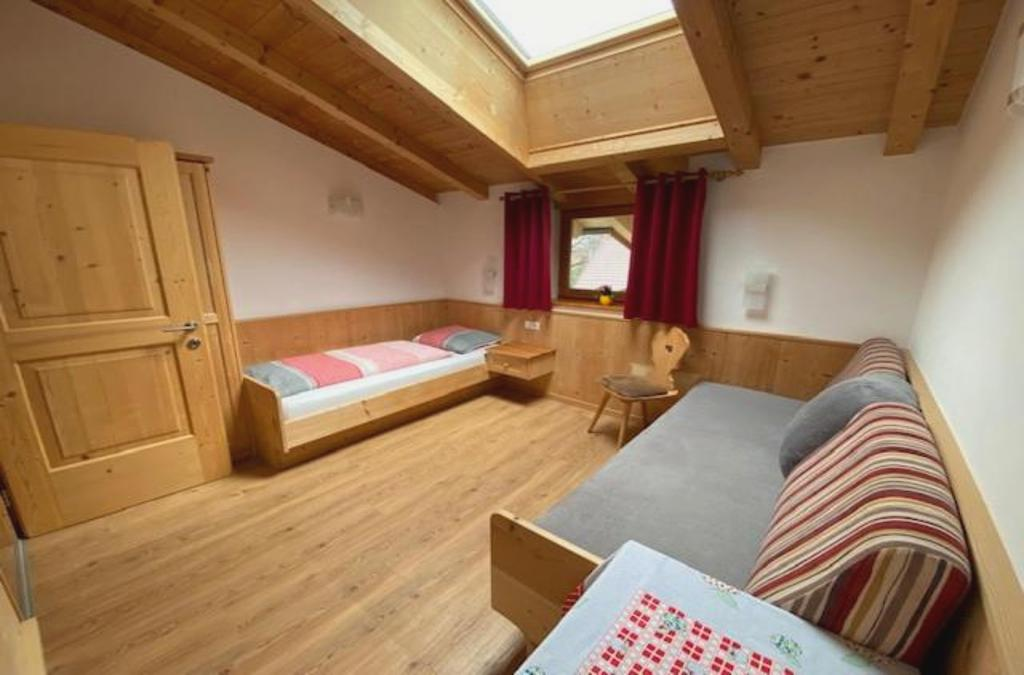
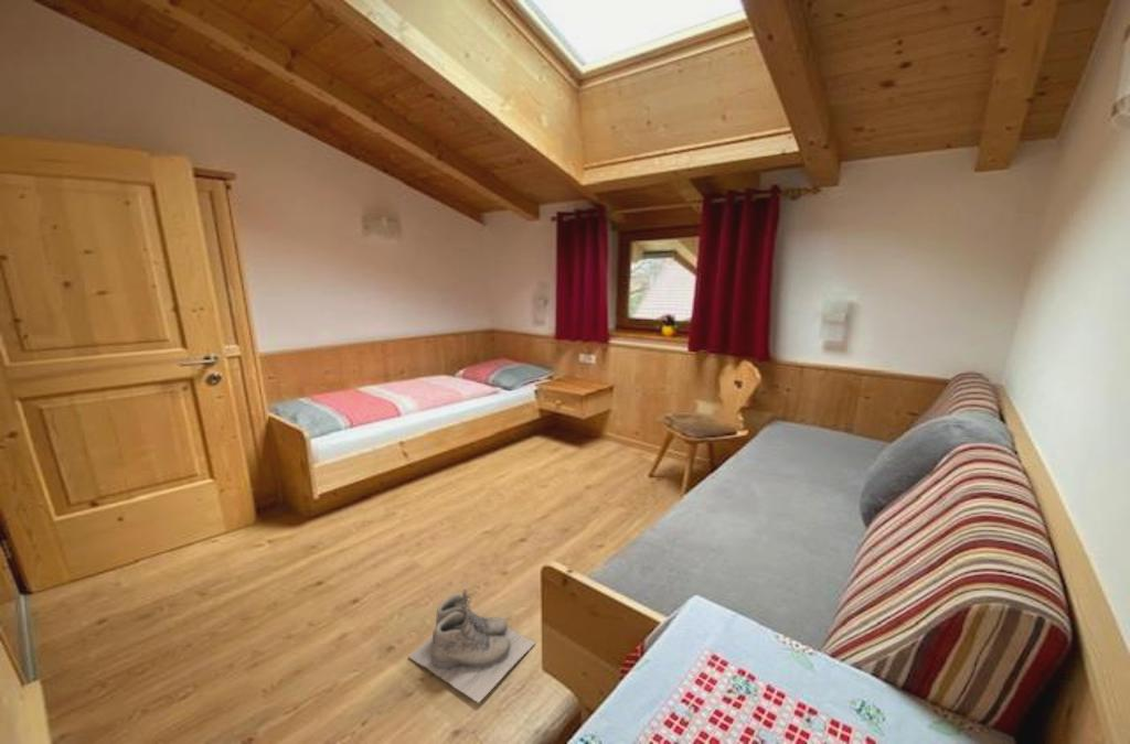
+ boots (471, 627)
